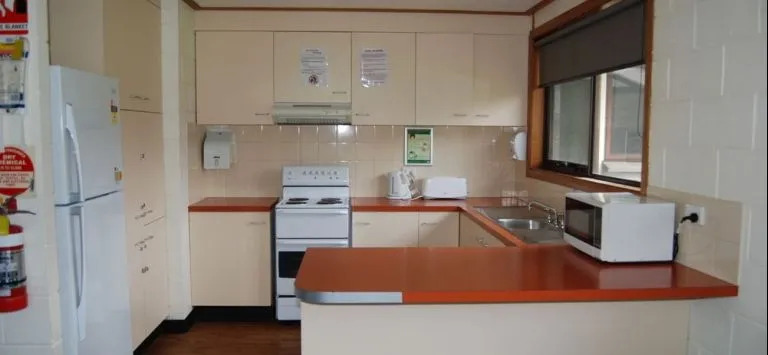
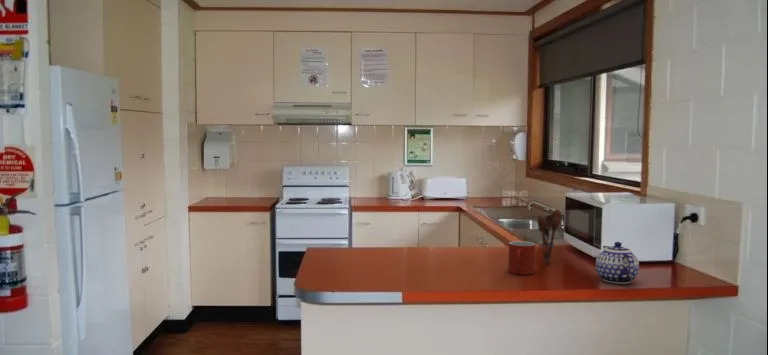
+ utensil holder (548, 236)
+ mug (521, 258)
+ teapot (617, 261)
